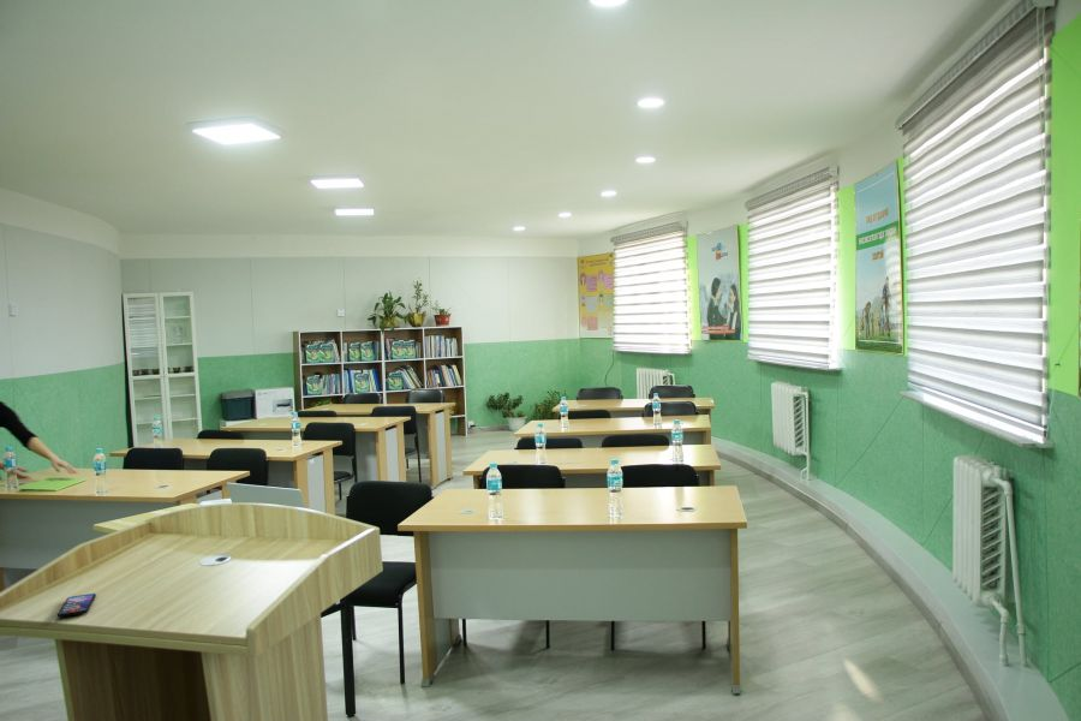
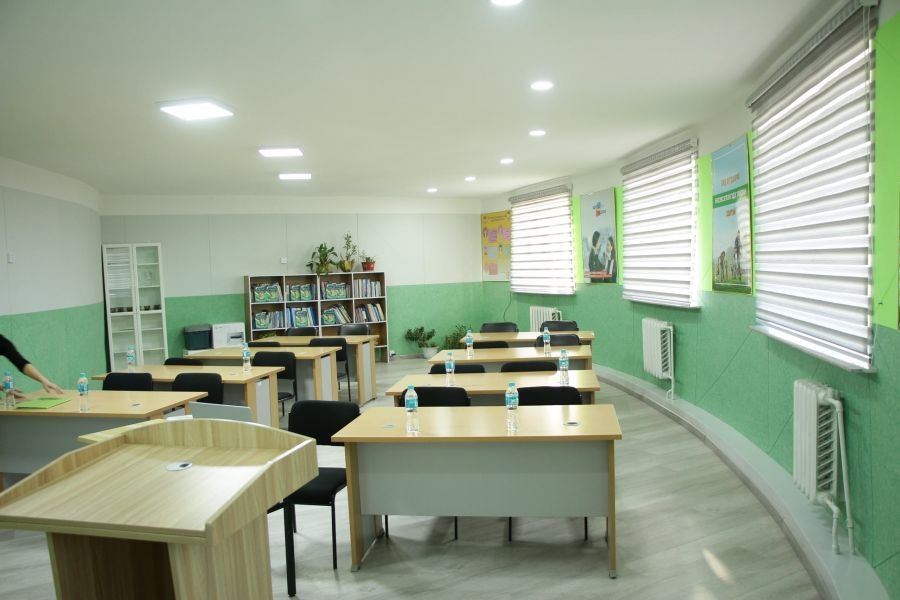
- smartphone (77, 604)
